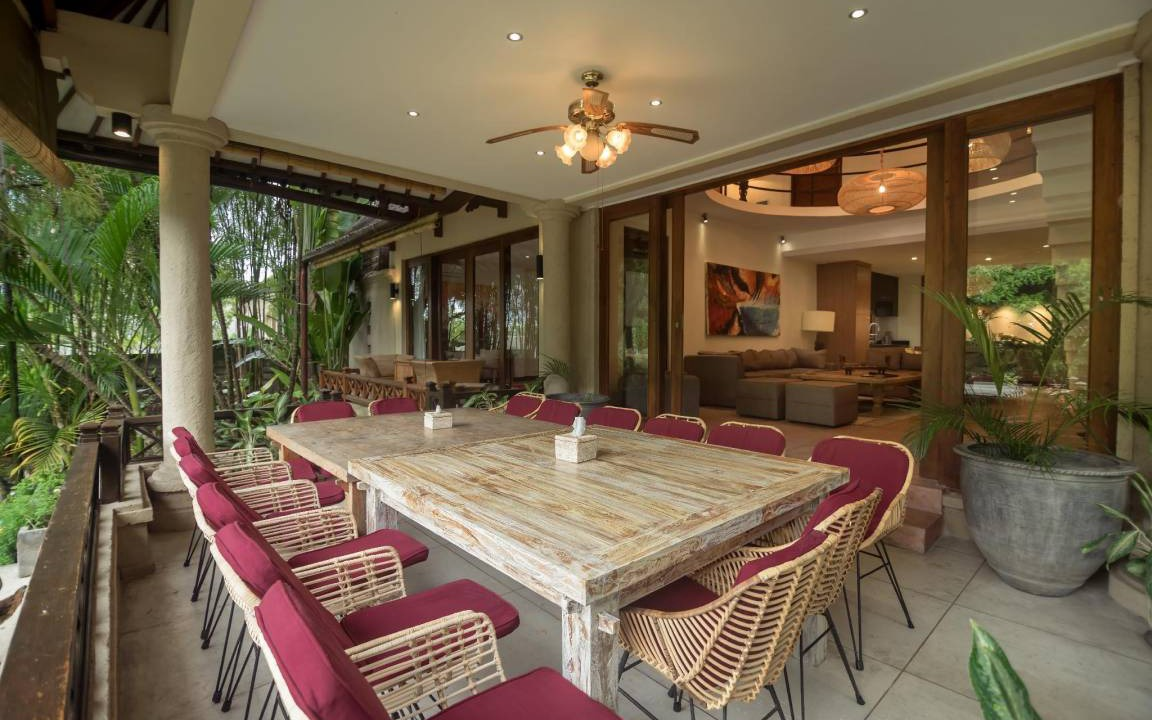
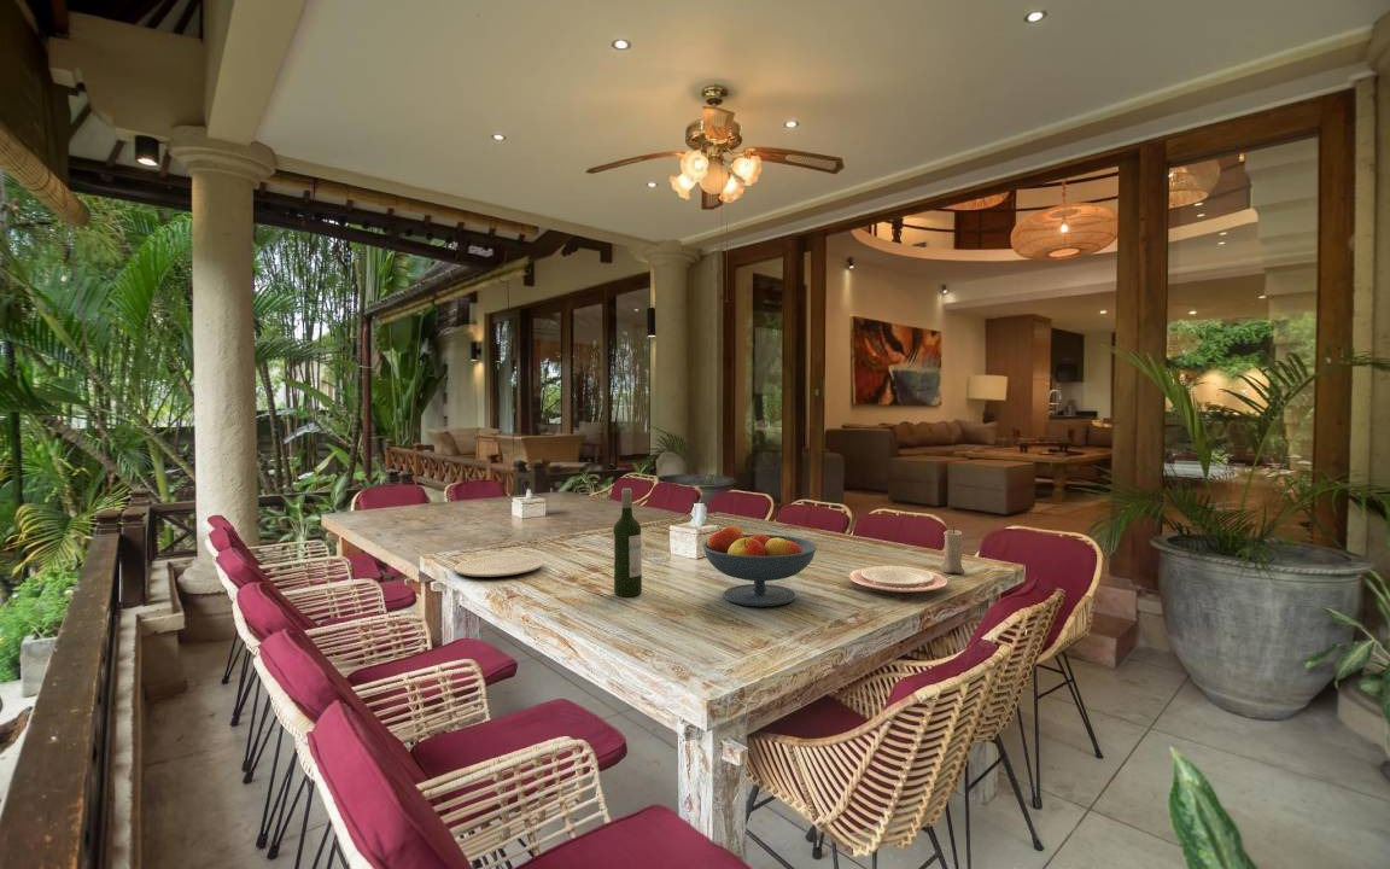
+ plate (500, 566)
+ fruit bowl (759, 561)
+ candle (952, 548)
+ wine bottle (626, 541)
+ plate (897, 579)
